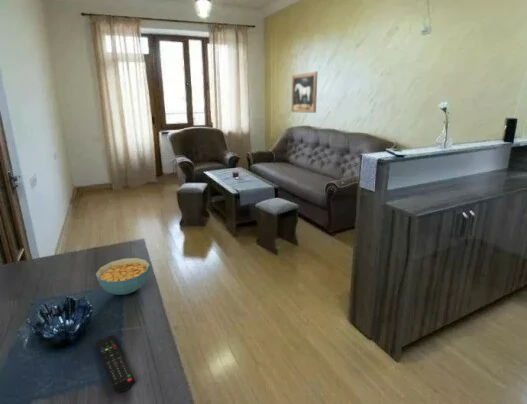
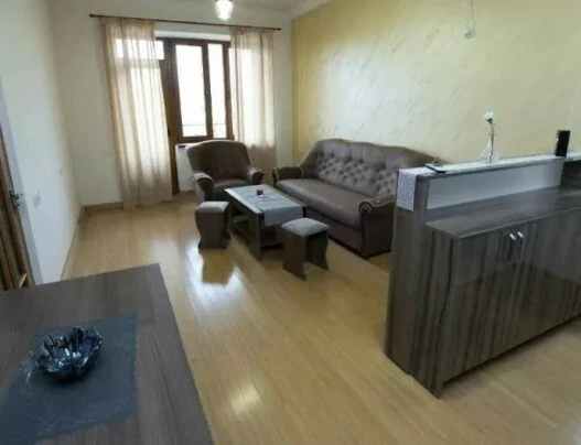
- remote control (114, 362)
- wall art (303, 93)
- cereal bowl (124, 279)
